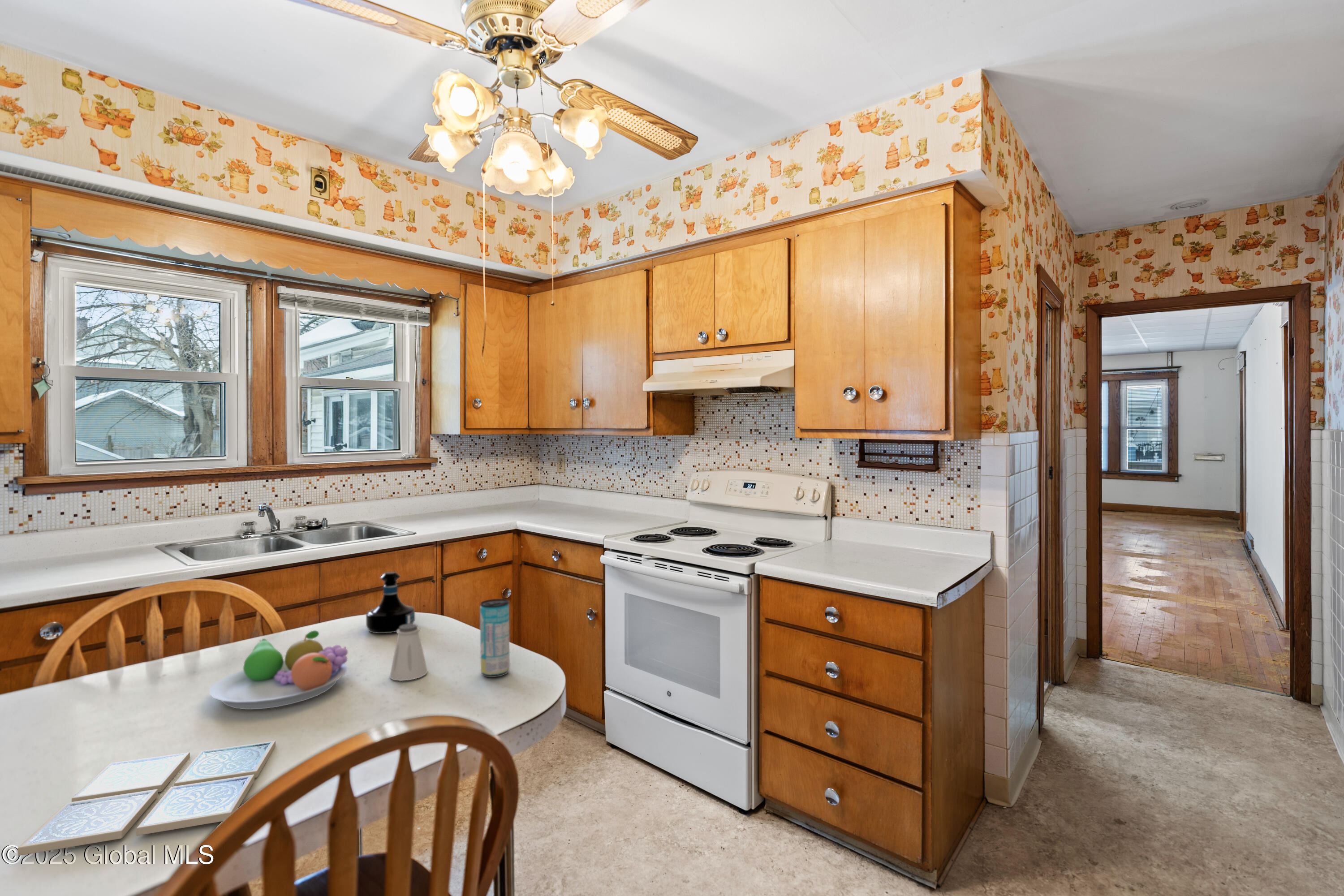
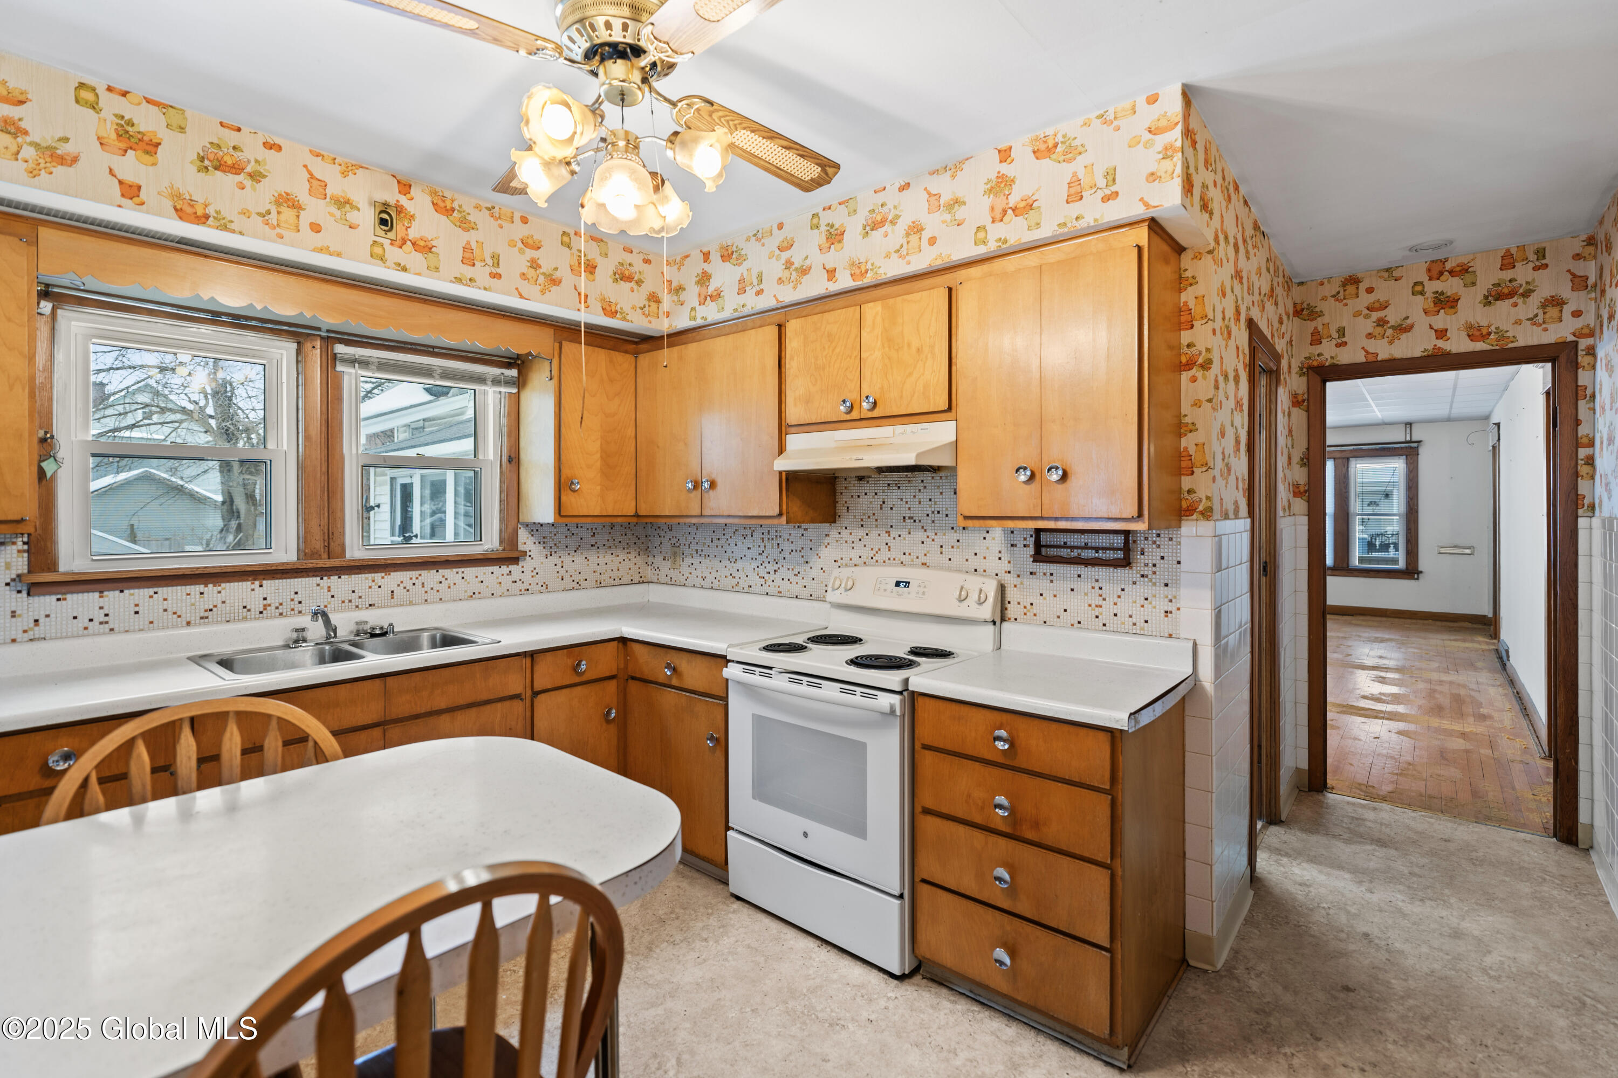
- beverage can (495, 638)
- saltshaker (408, 650)
- fruit bowl (282, 665)
- drink coaster (168, 791)
- tequila bottle (390, 600)
